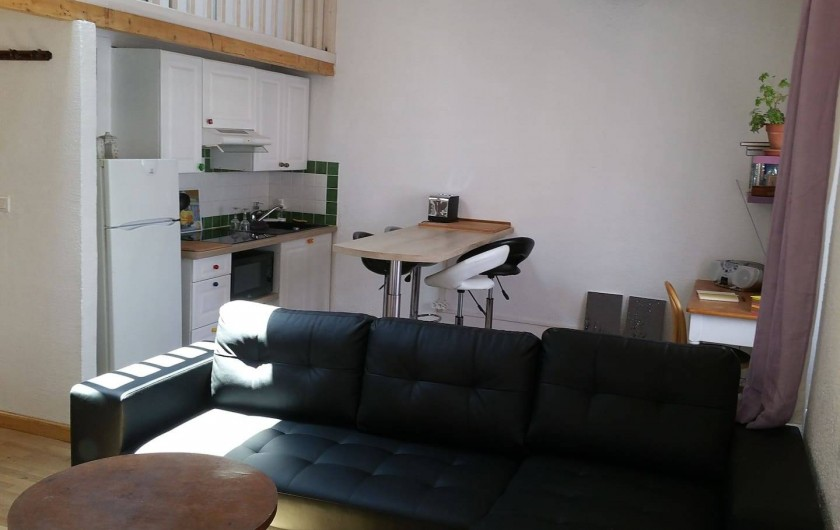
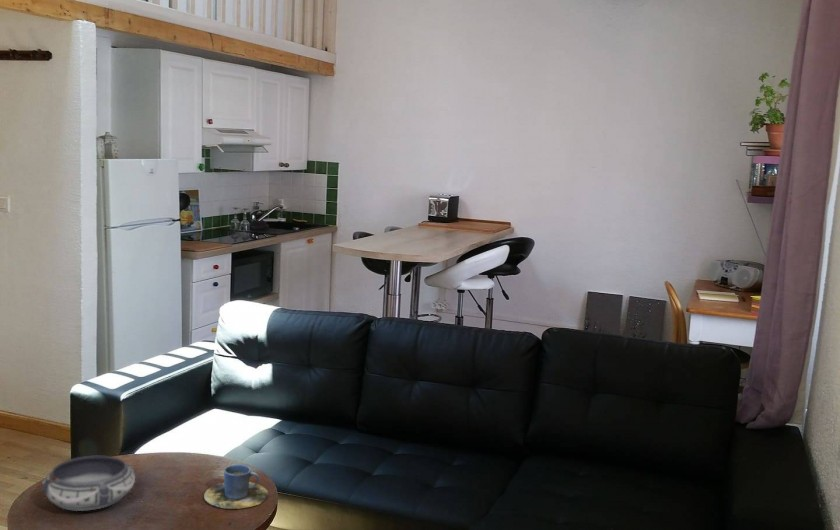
+ bowl (89, 485)
+ cup (236, 482)
